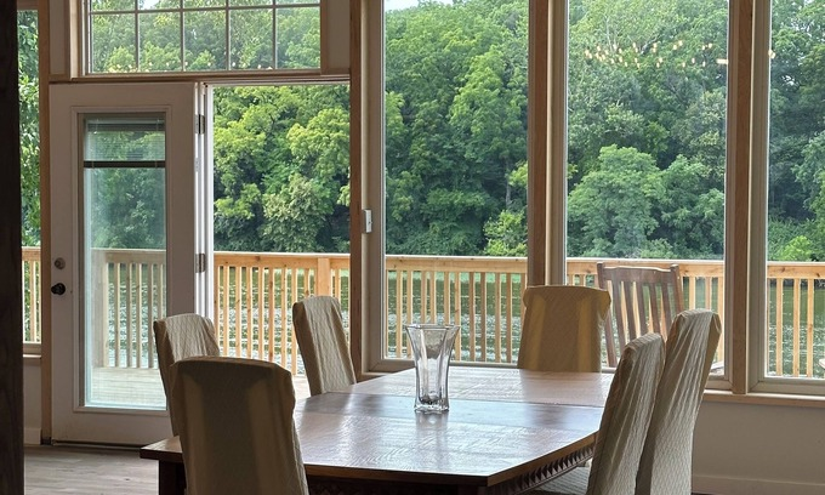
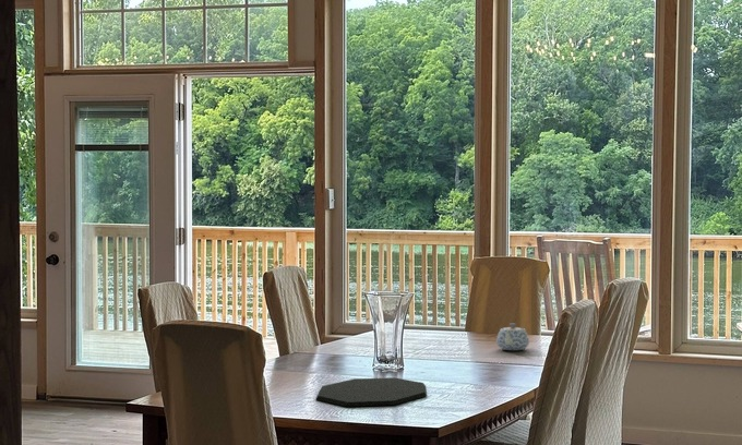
+ placemat (372, 390)
+ teapot (512, 336)
